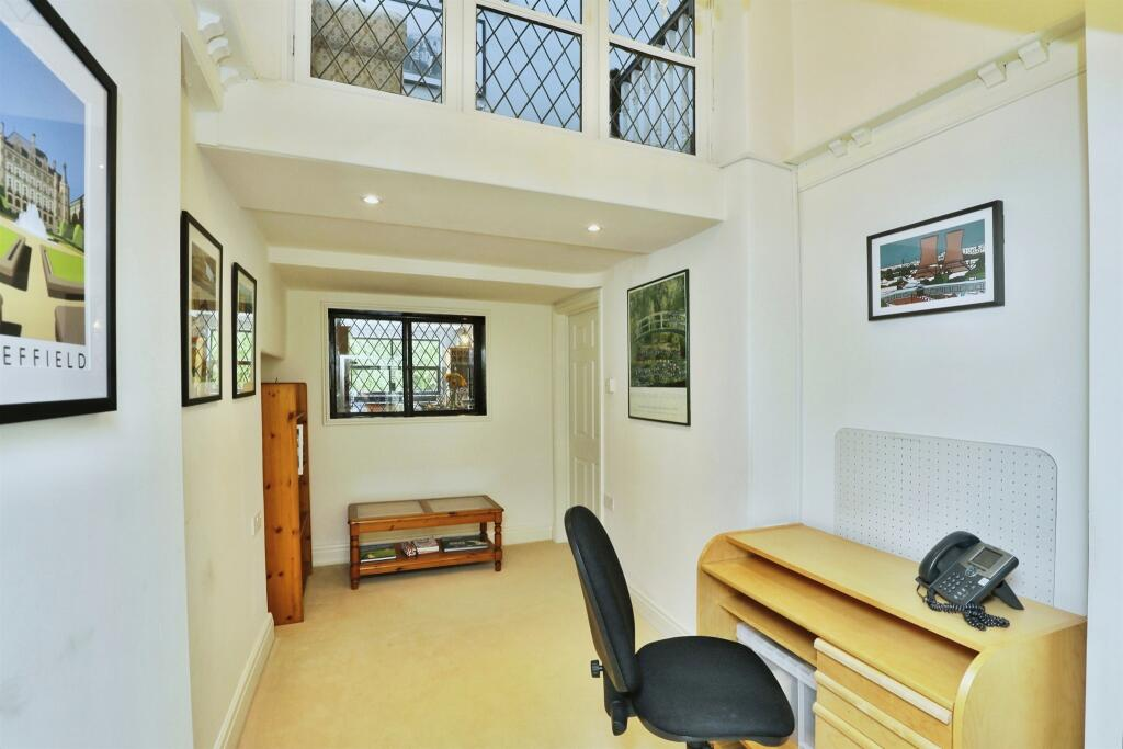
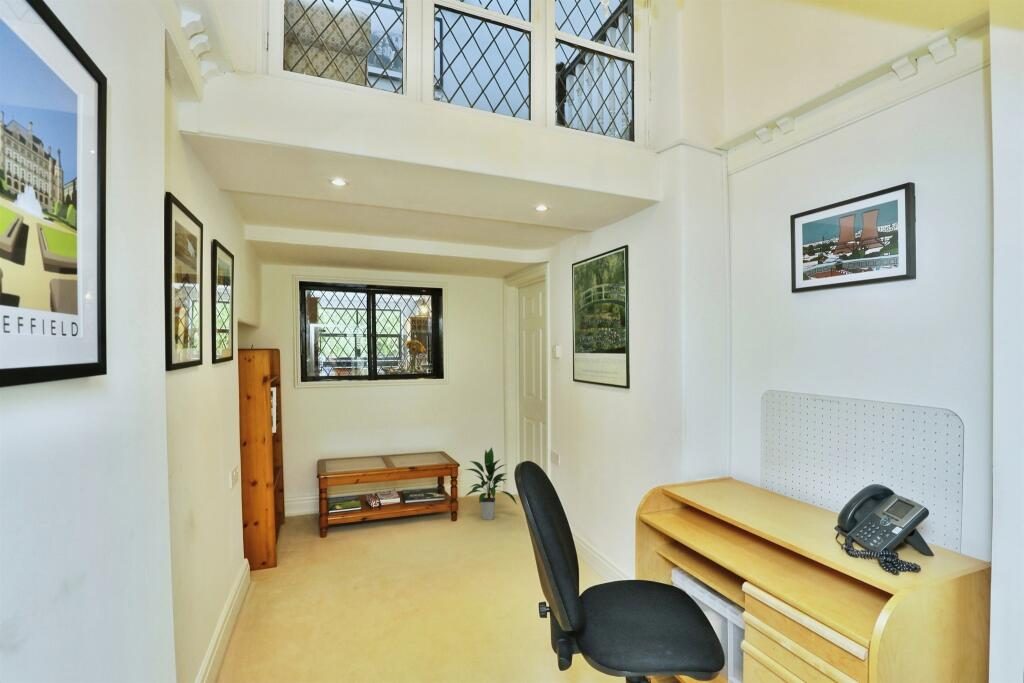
+ indoor plant (489, 485)
